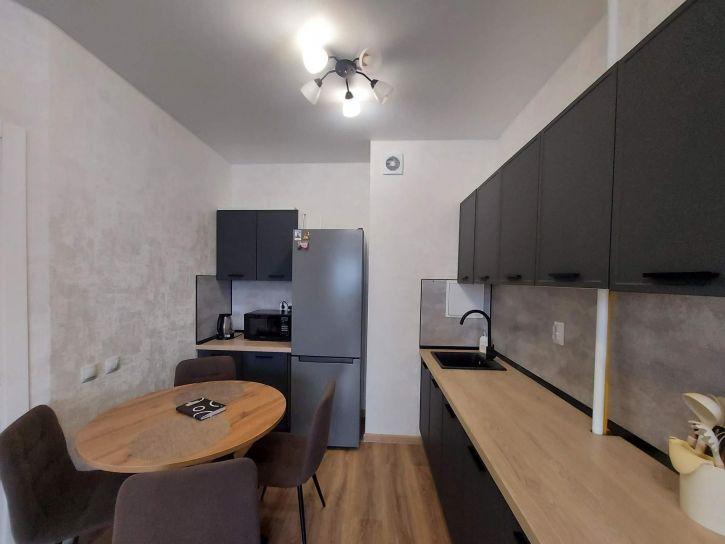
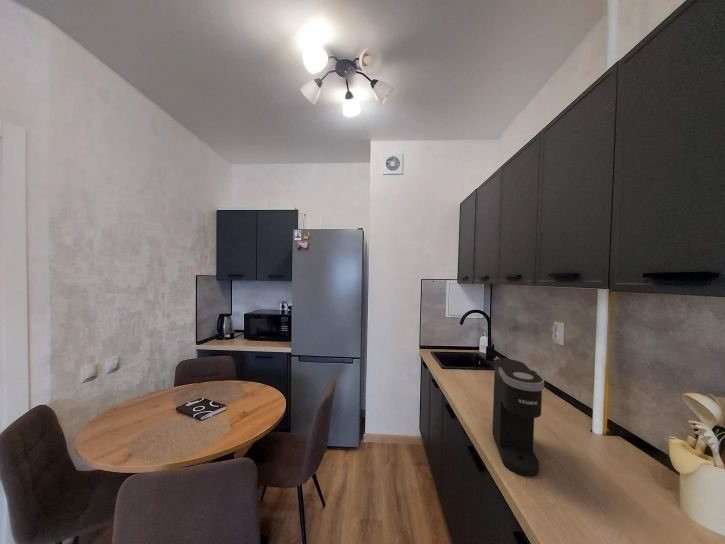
+ coffee maker (515, 409)
